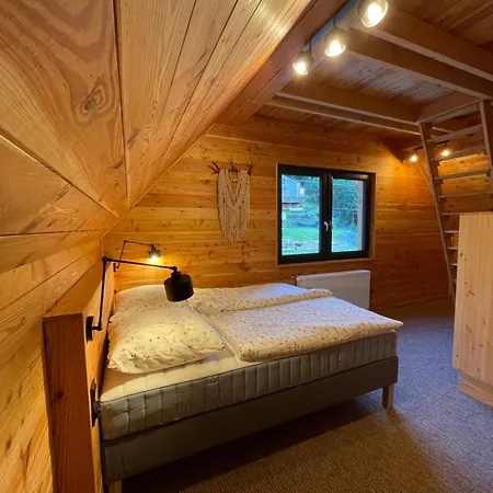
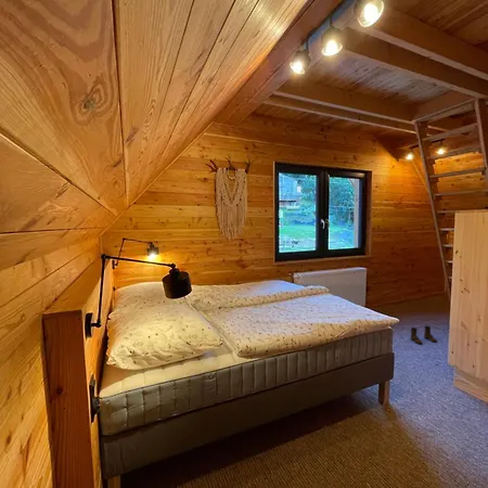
+ boots (424, 334)
